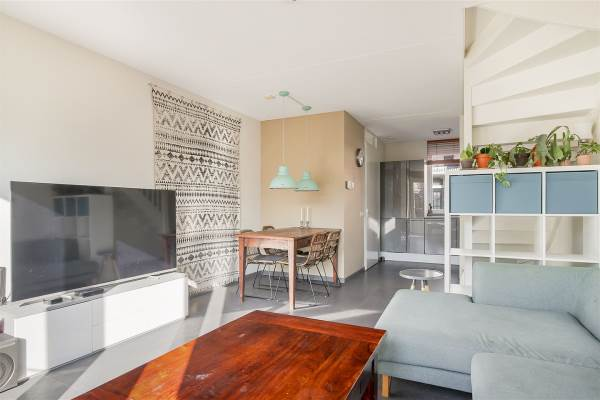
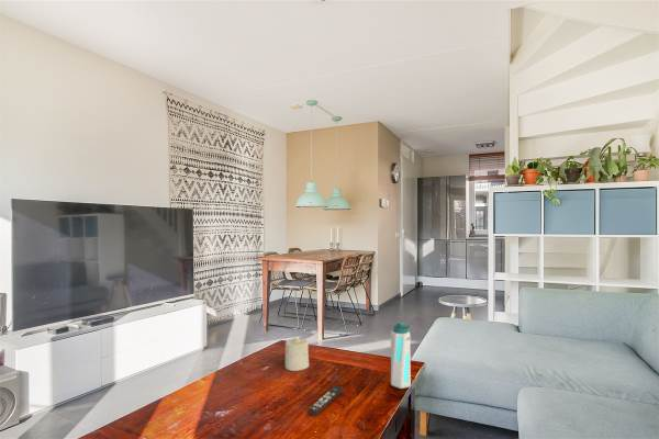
+ water bottle (401, 353)
+ remote control (326, 398)
+ candle (297, 351)
